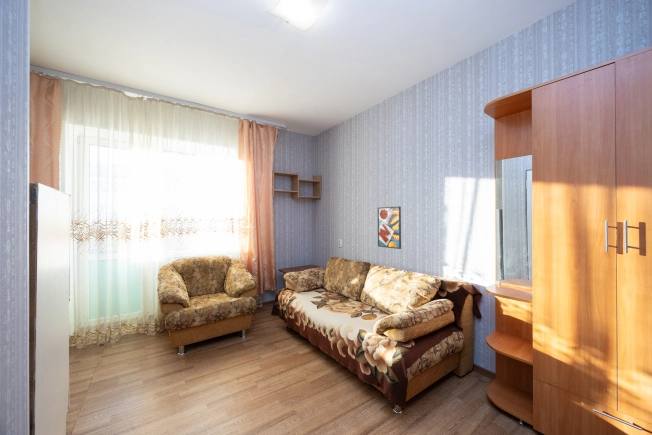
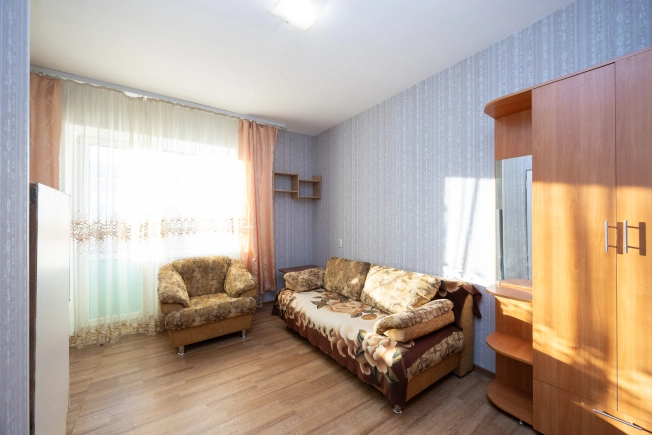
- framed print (388, 227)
